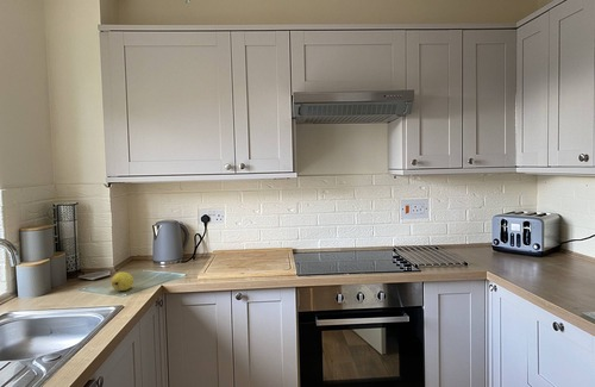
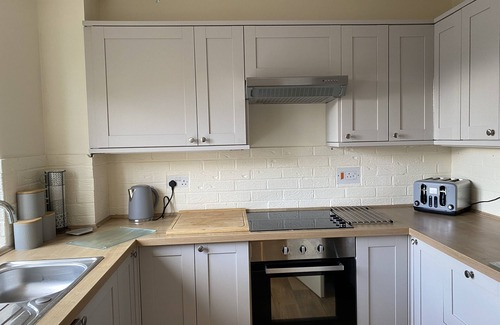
- fruit (121, 281)
